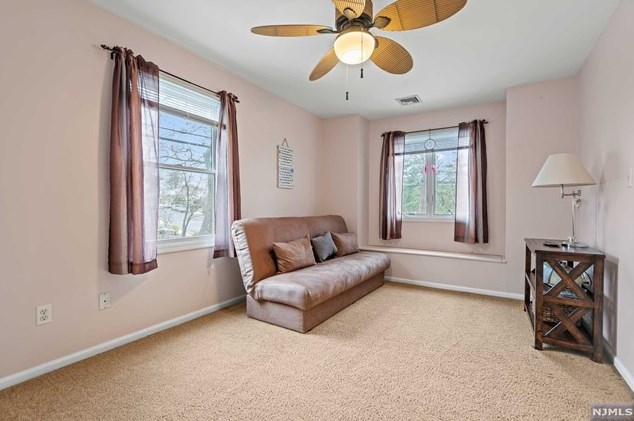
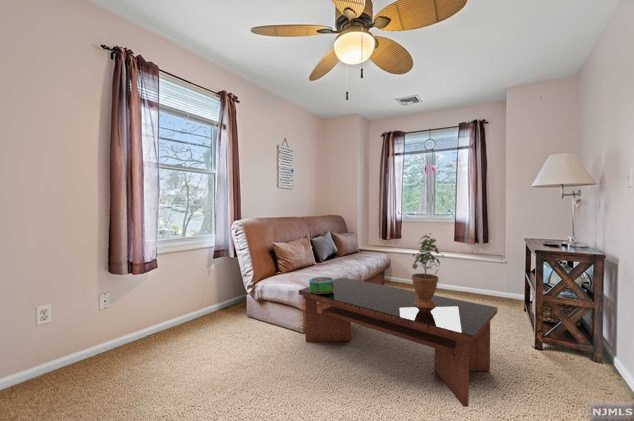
+ decorative bowl (321, 285)
+ potted plant (428, 268)
+ coffee table (388, 326)
